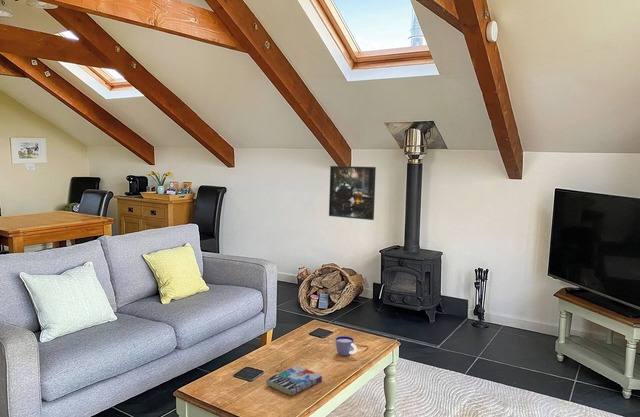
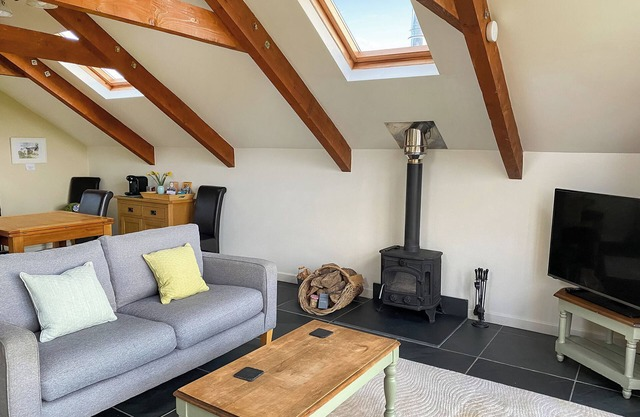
- cup (346, 347)
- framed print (351, 192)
- book (294, 379)
